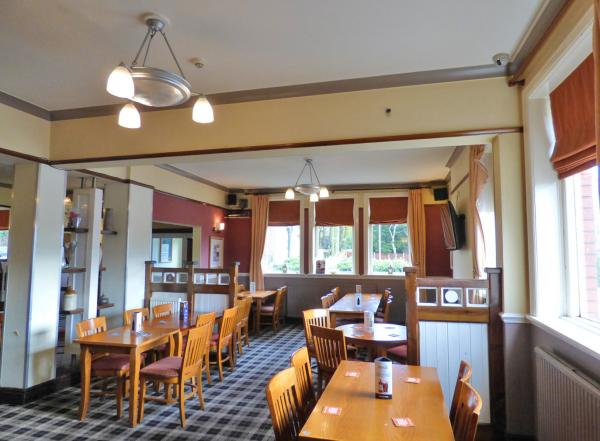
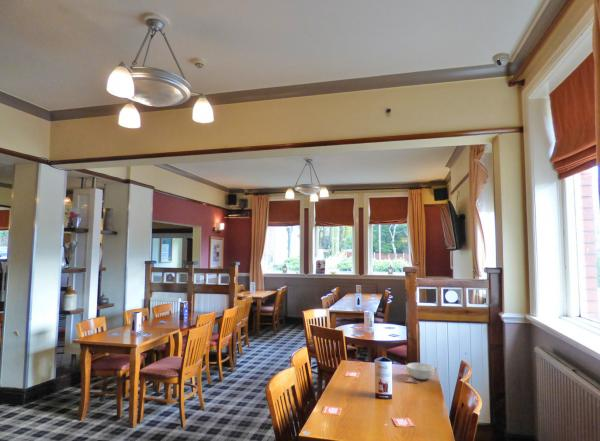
+ cereal bowl (420, 371)
